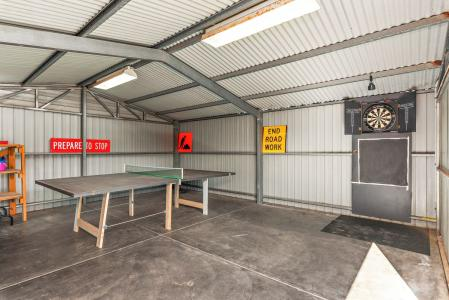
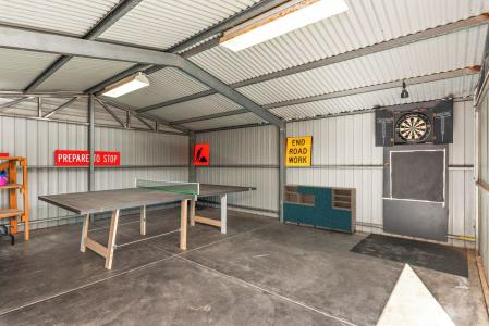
+ shelving unit (317, 206)
